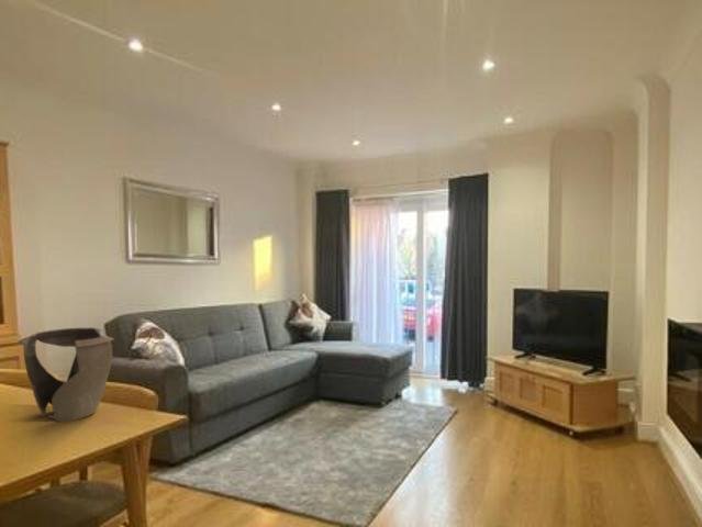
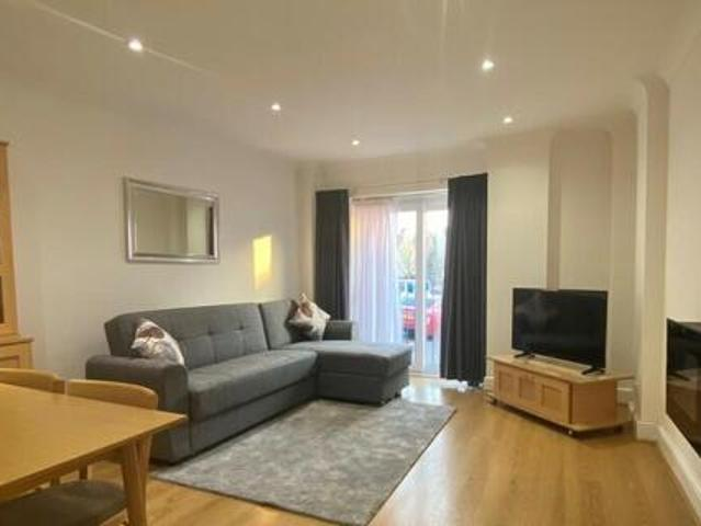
- decorative bowl (73, 372)
